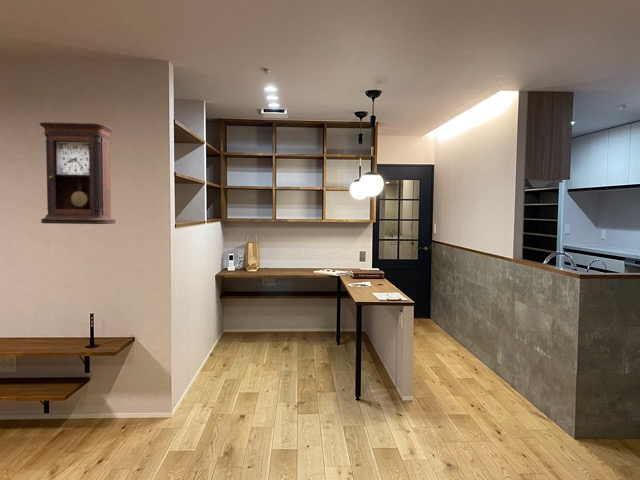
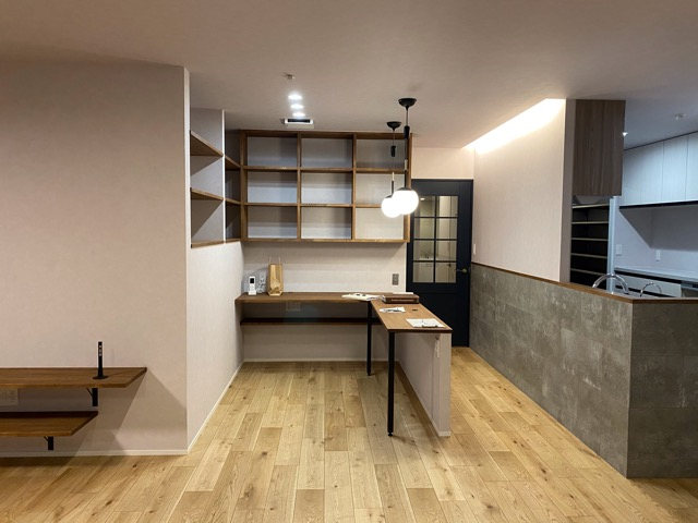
- pendulum clock (76, 174)
